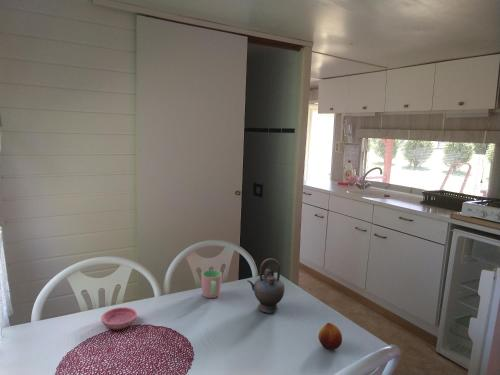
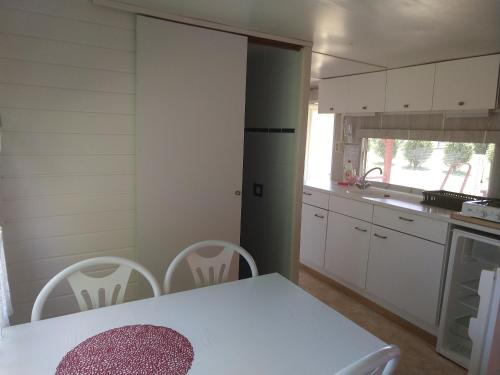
- teapot (265, 283)
- fruit (330, 335)
- cup (211, 285)
- saucer (119, 318)
